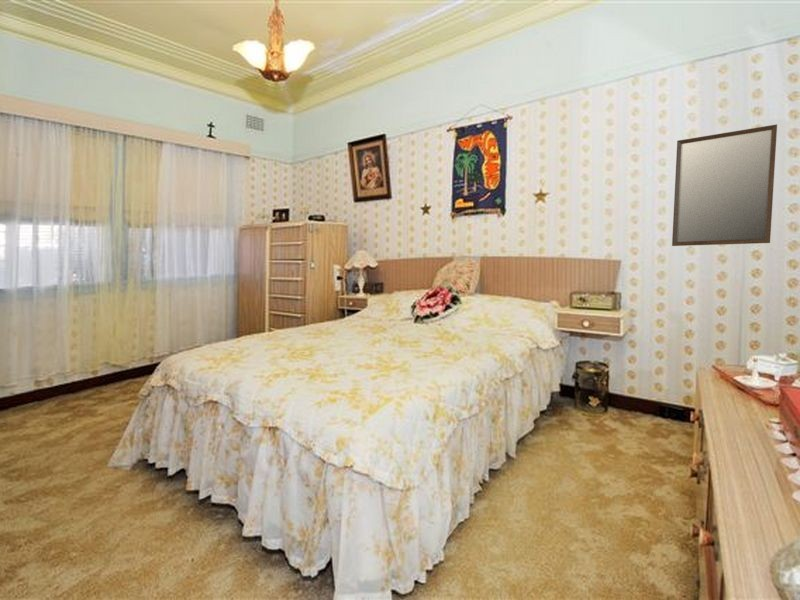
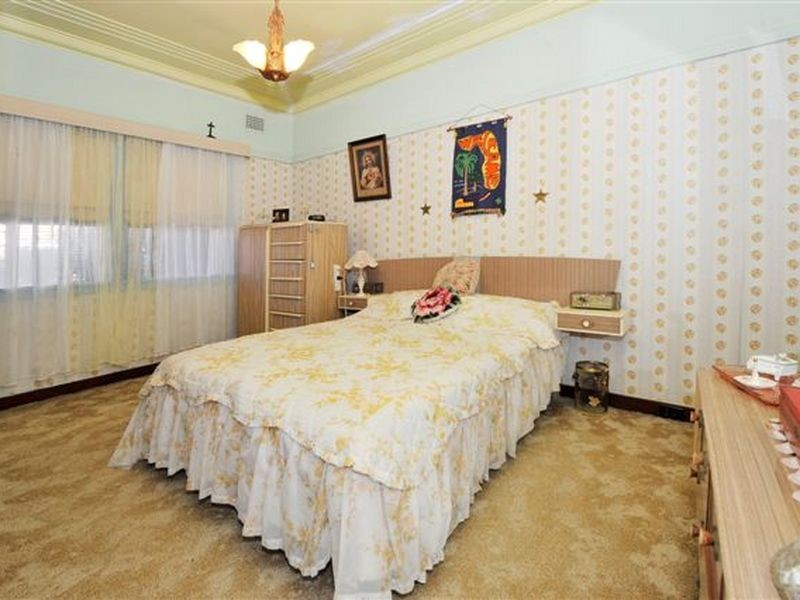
- home mirror (721, 189)
